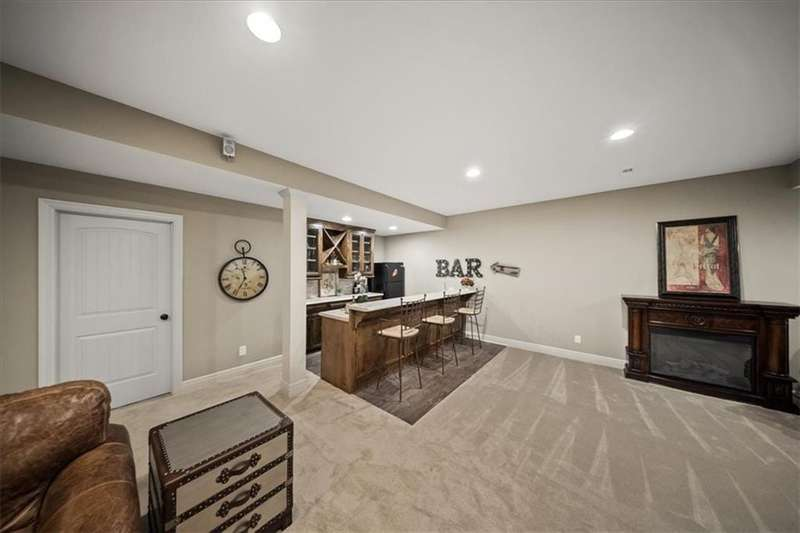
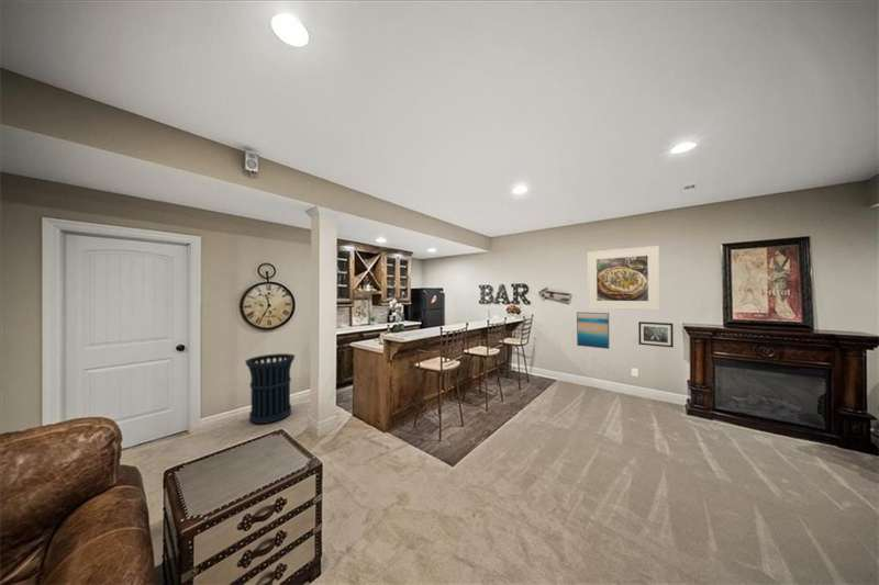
+ wall art (655, 334)
+ wall art (592, 329)
+ trash can (270, 386)
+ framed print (621, 279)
